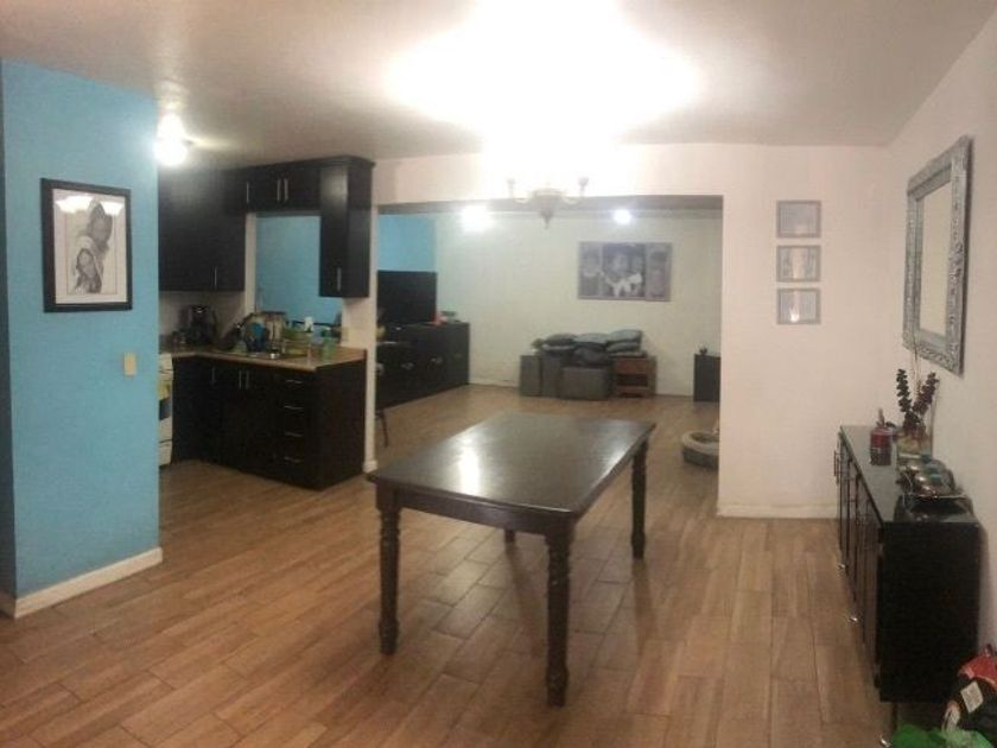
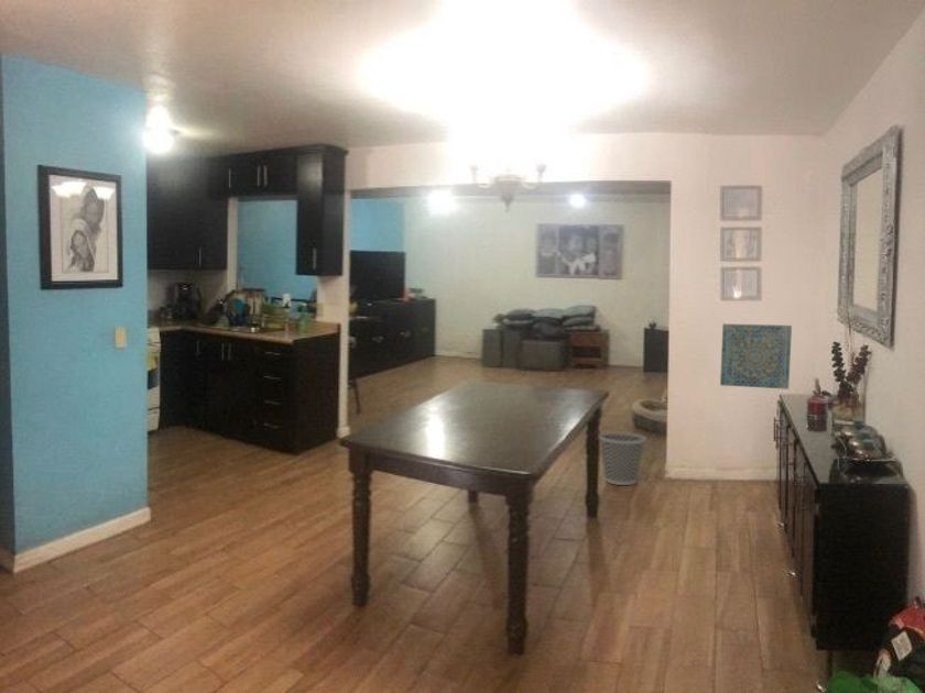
+ wall art (754, 355)
+ wastebasket (621, 459)
